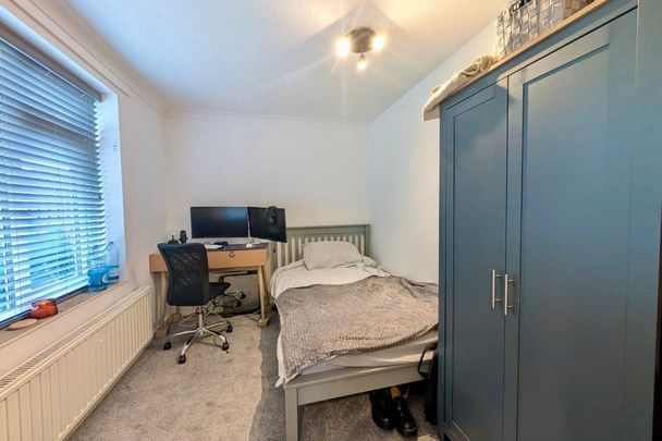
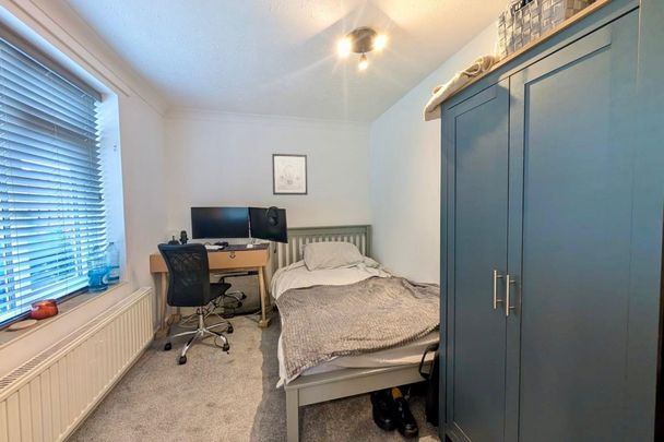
+ wall art (289, 175)
